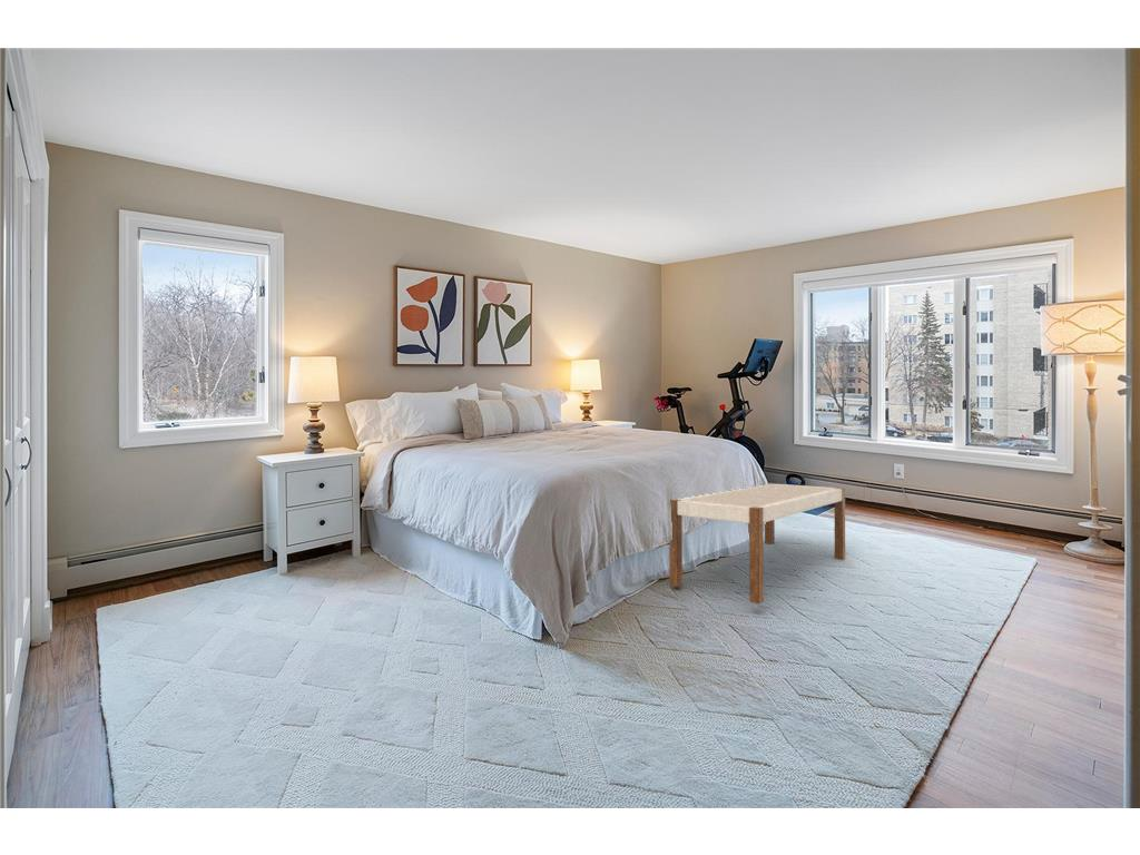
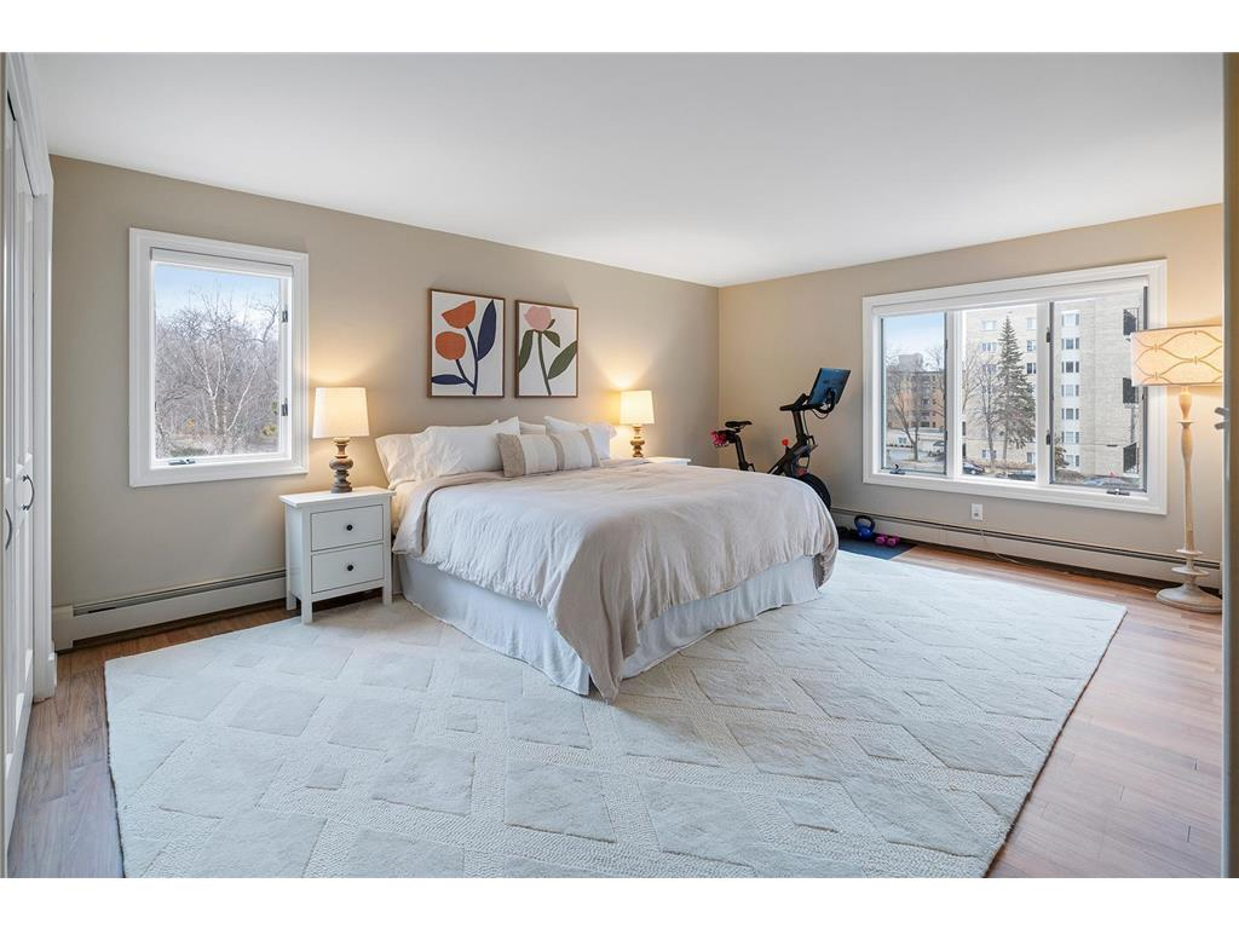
- bench (763, 532)
